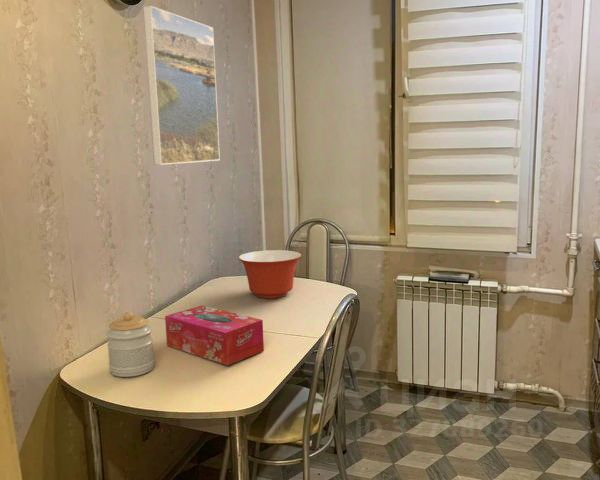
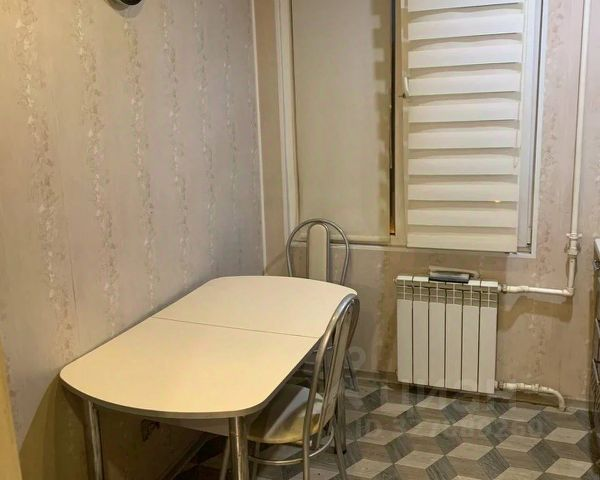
- mixing bowl (270, 275)
- tissue box (213, 333)
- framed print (185, 91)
- jar (130, 340)
